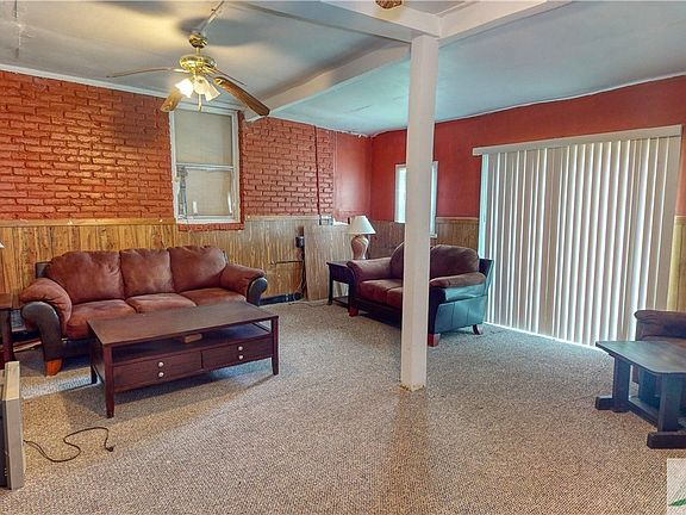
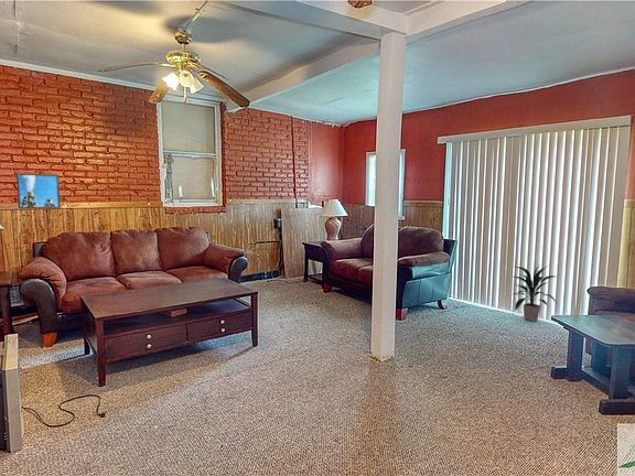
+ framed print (39, 191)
+ indoor plant (530, 291)
